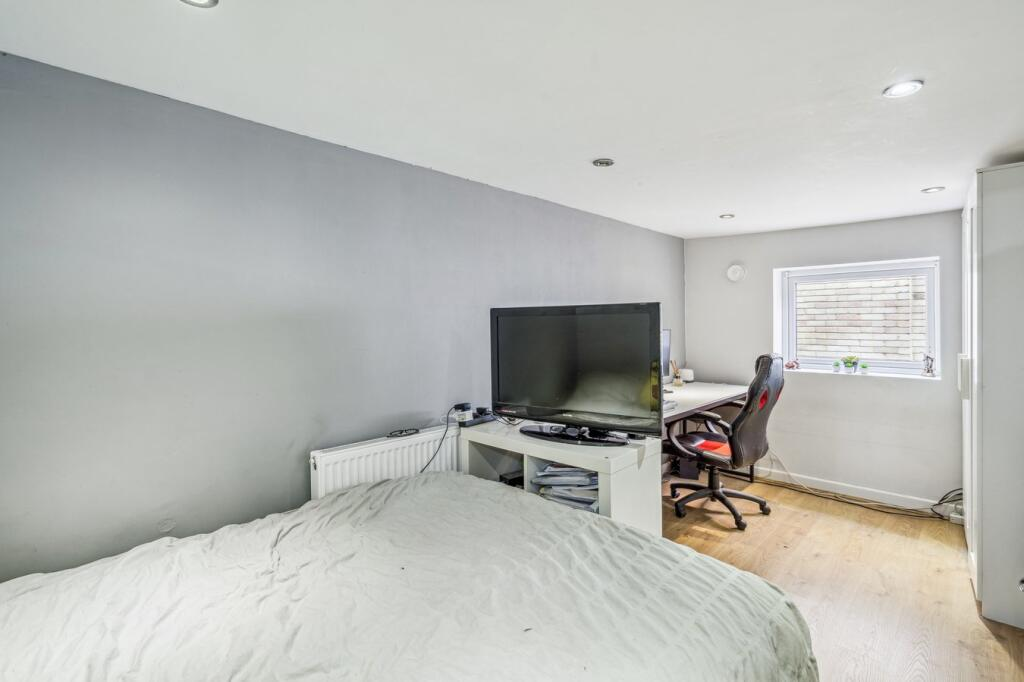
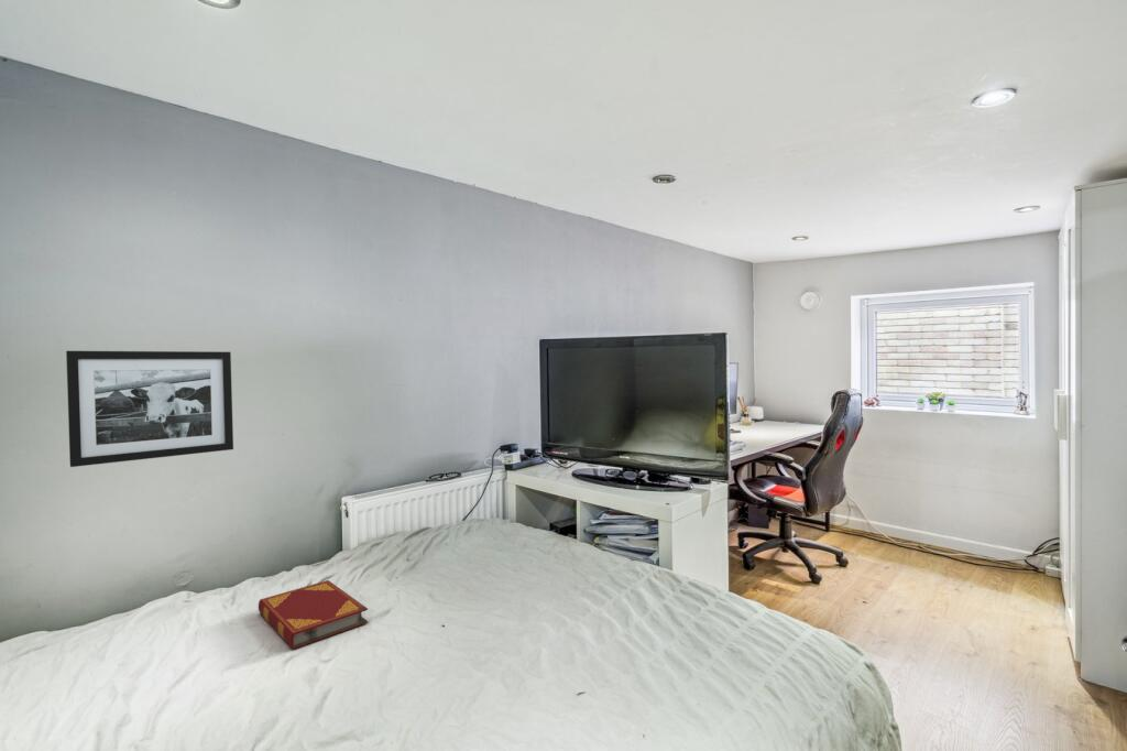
+ picture frame (156, 404)
+ hardback book (311, 611)
